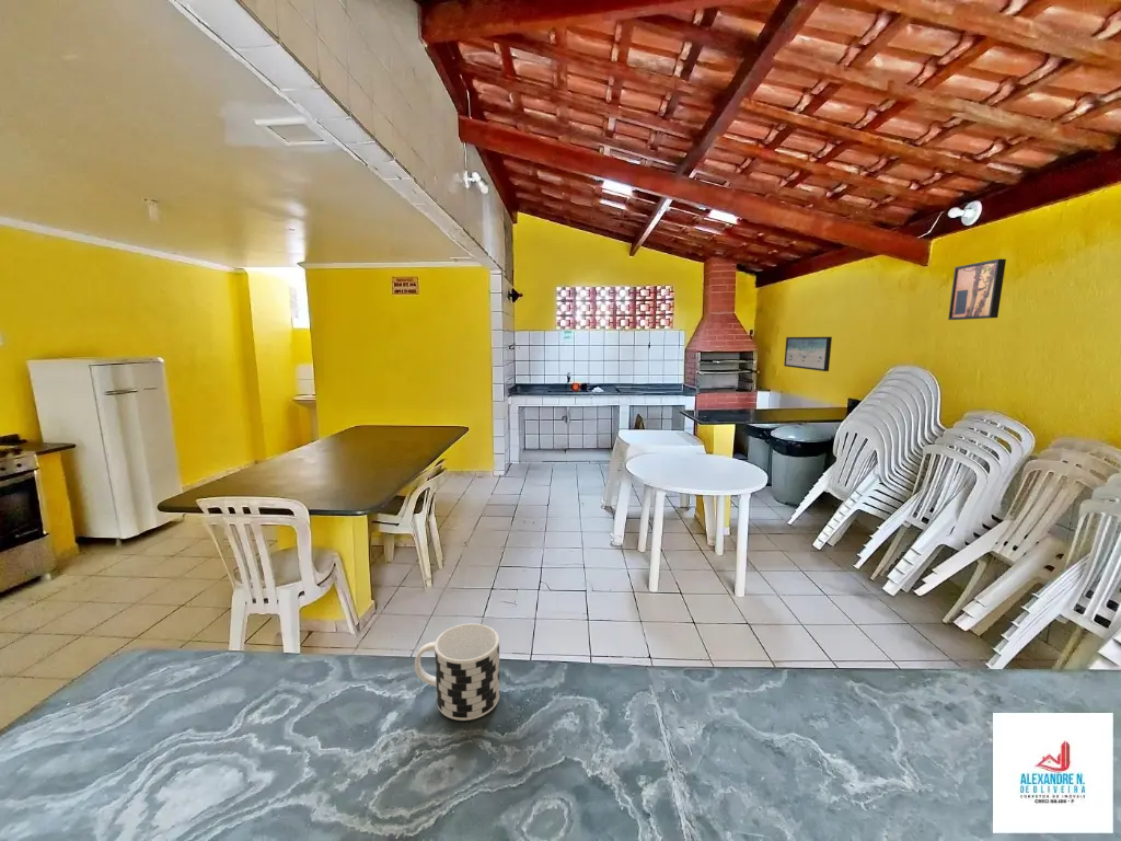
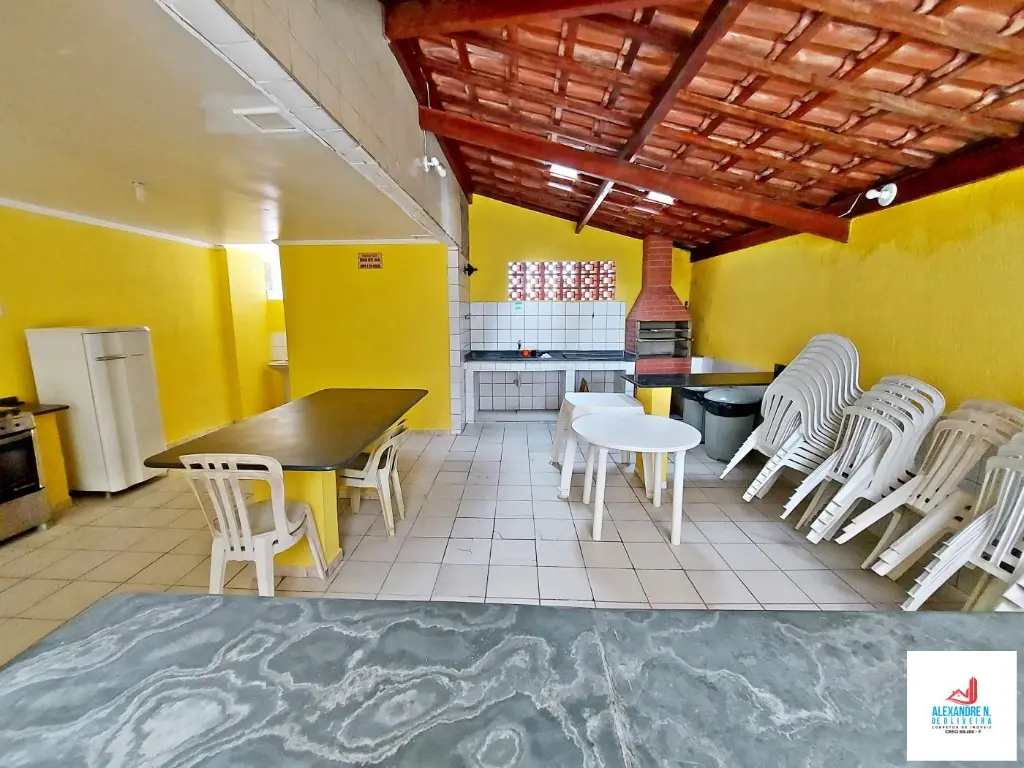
- cup (457, 669)
- wall art (974, 291)
- wall art (806, 353)
